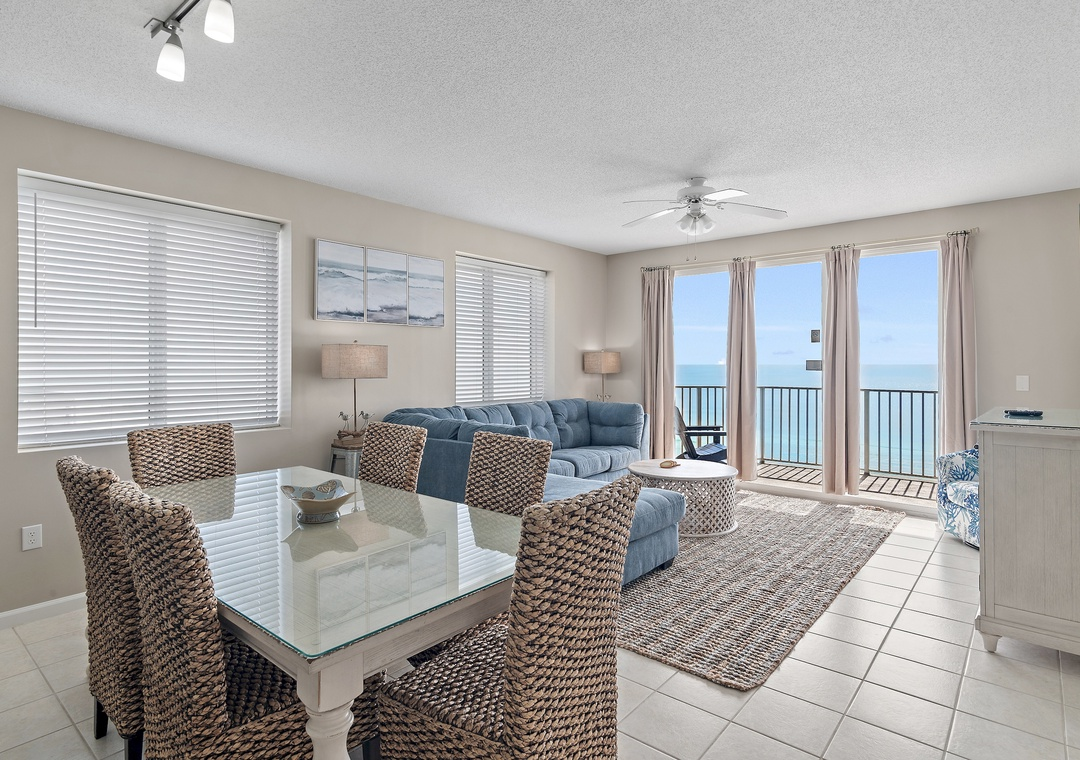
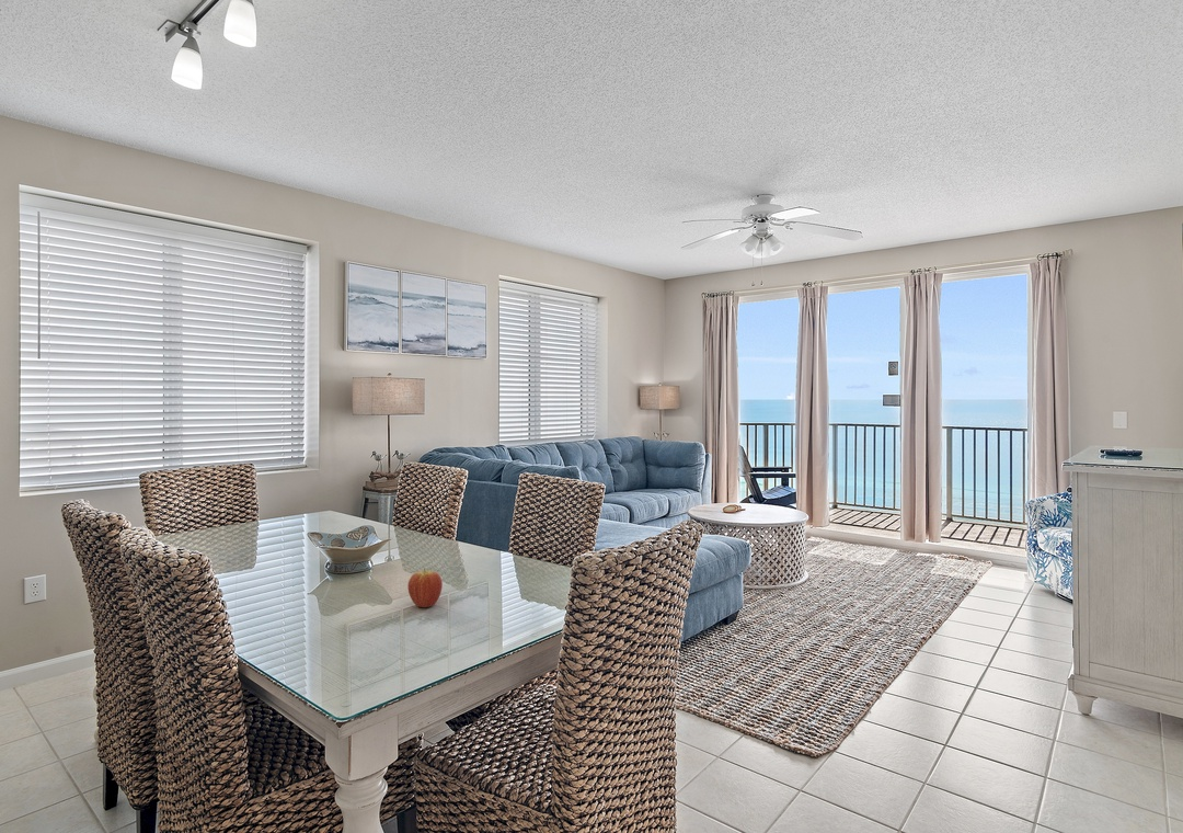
+ fruit (425, 586)
